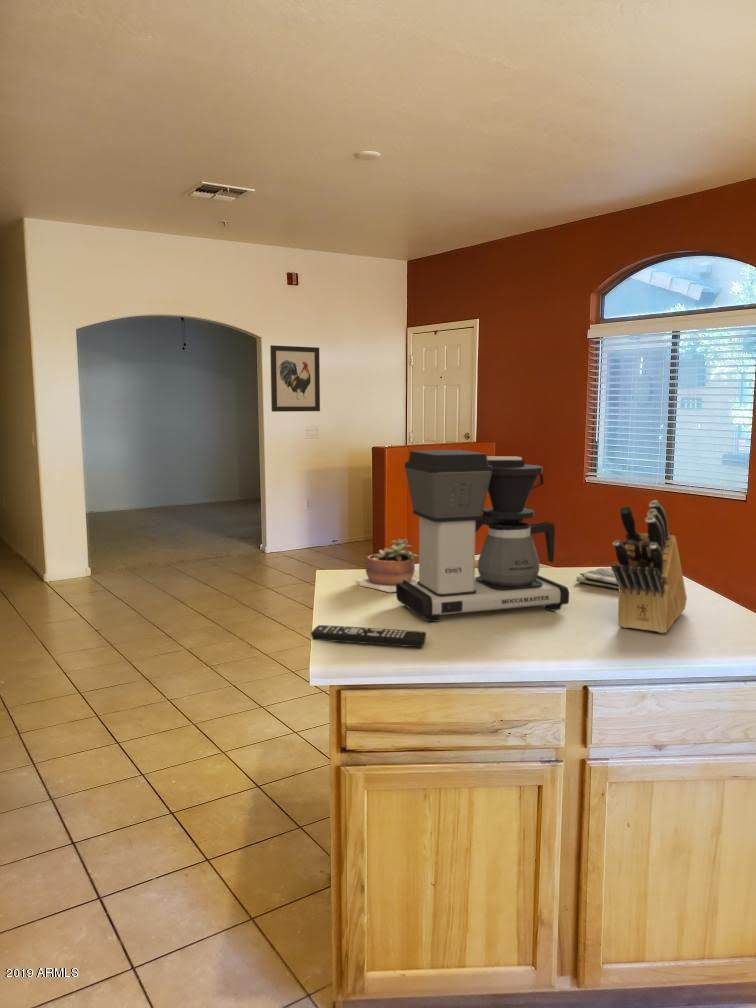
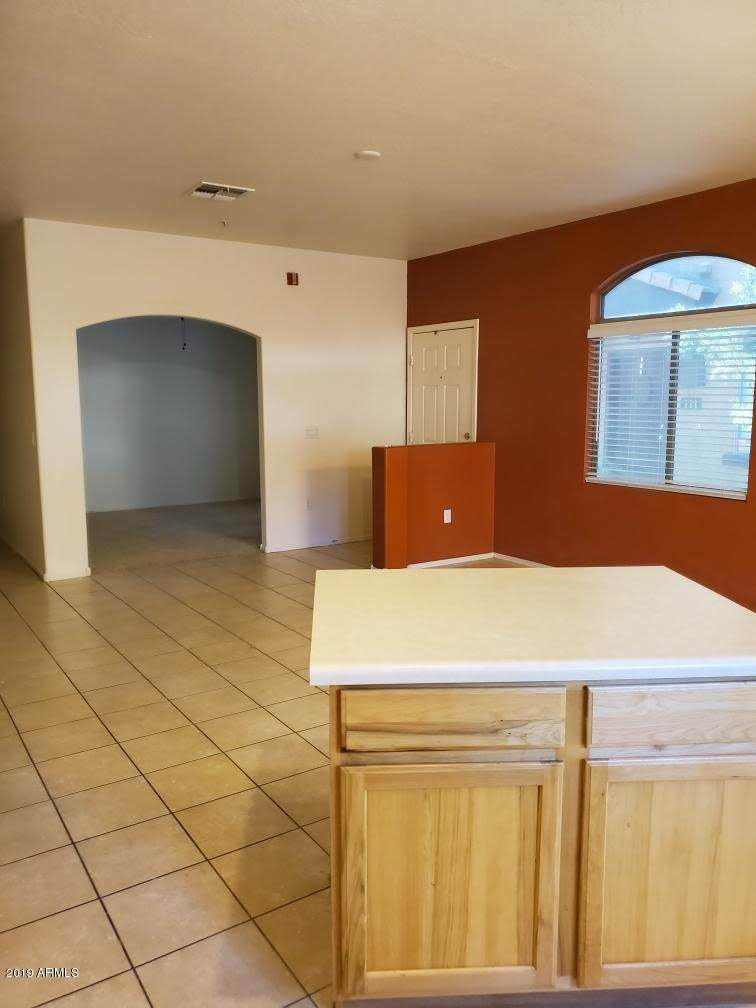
- coffee maker (488, 530)
- dish towel (614, 577)
- knife block (651, 559)
- remote control (368, 636)
- succulent plant (390, 561)
- wall art (295, 379)
